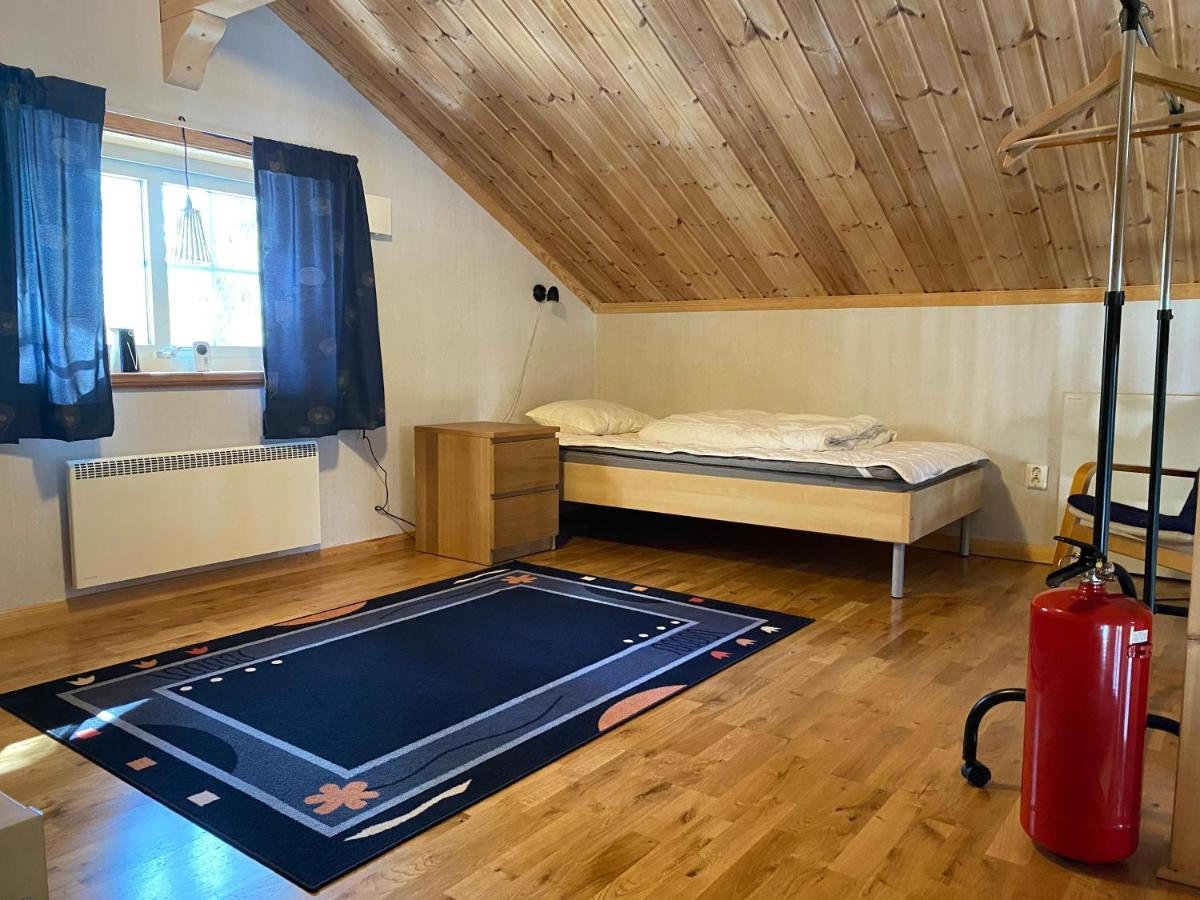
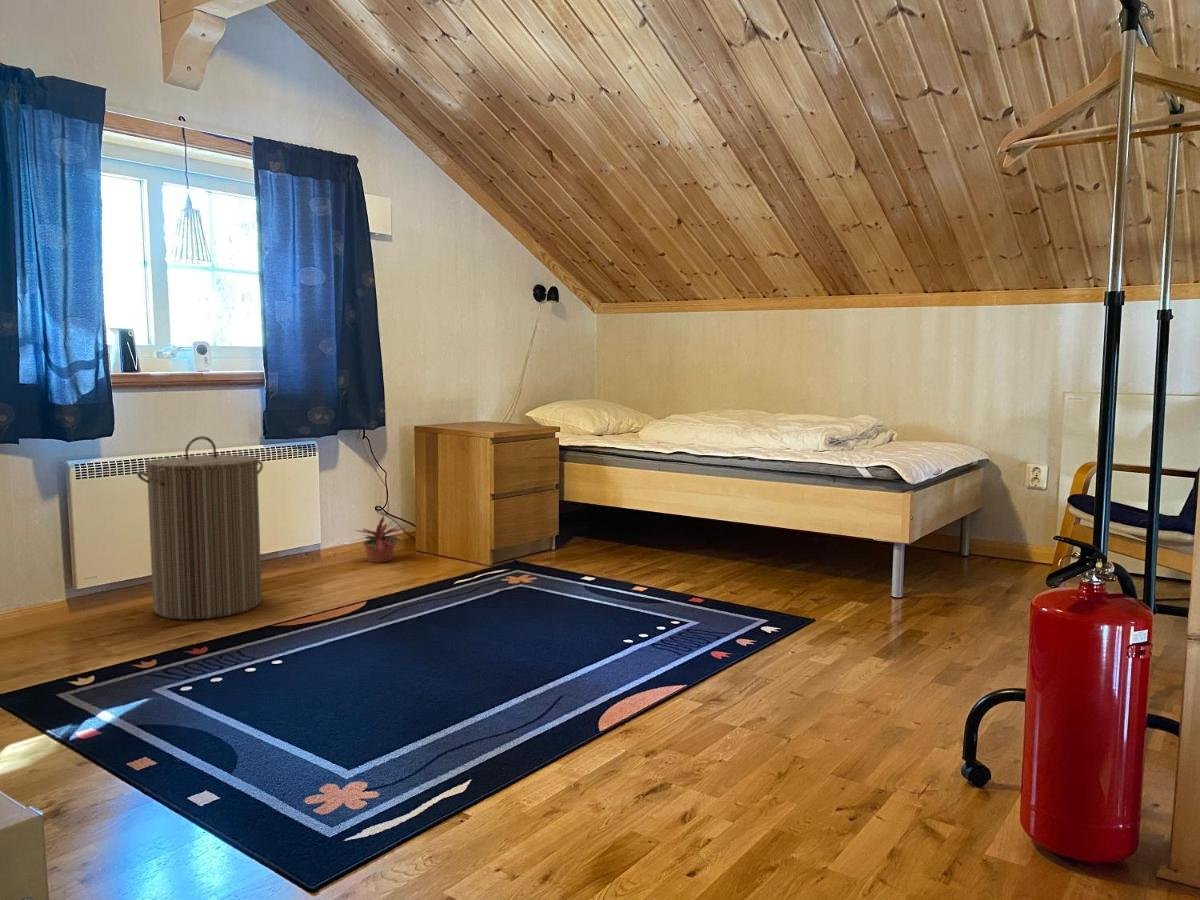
+ potted plant (380, 536)
+ laundry hamper (205, 521)
